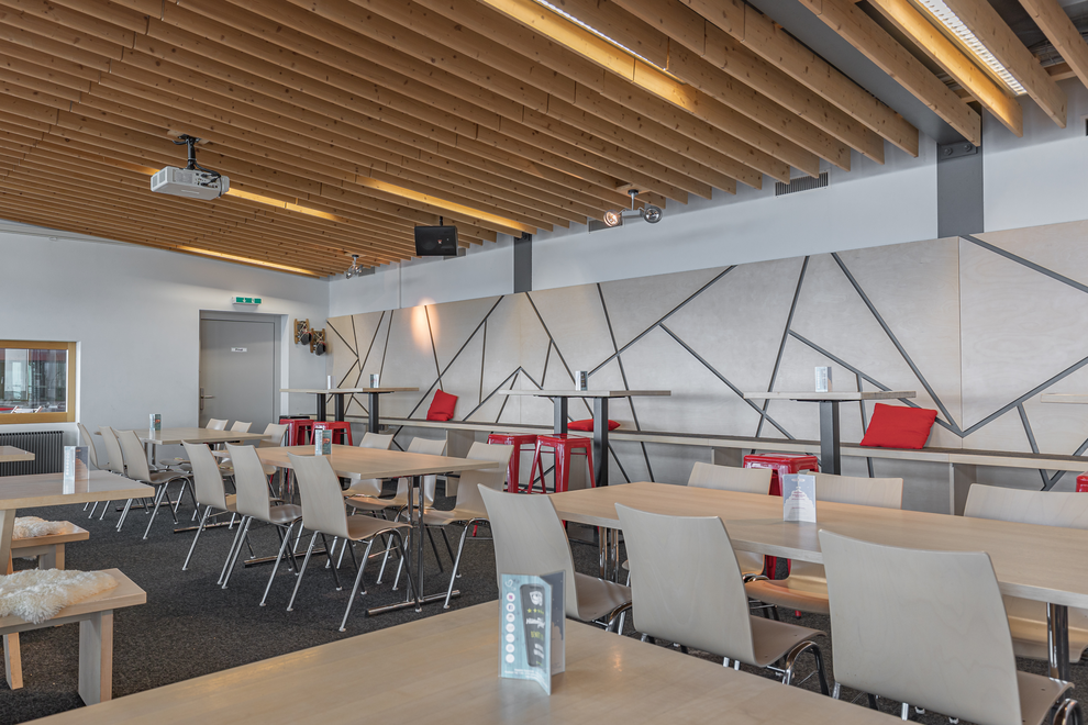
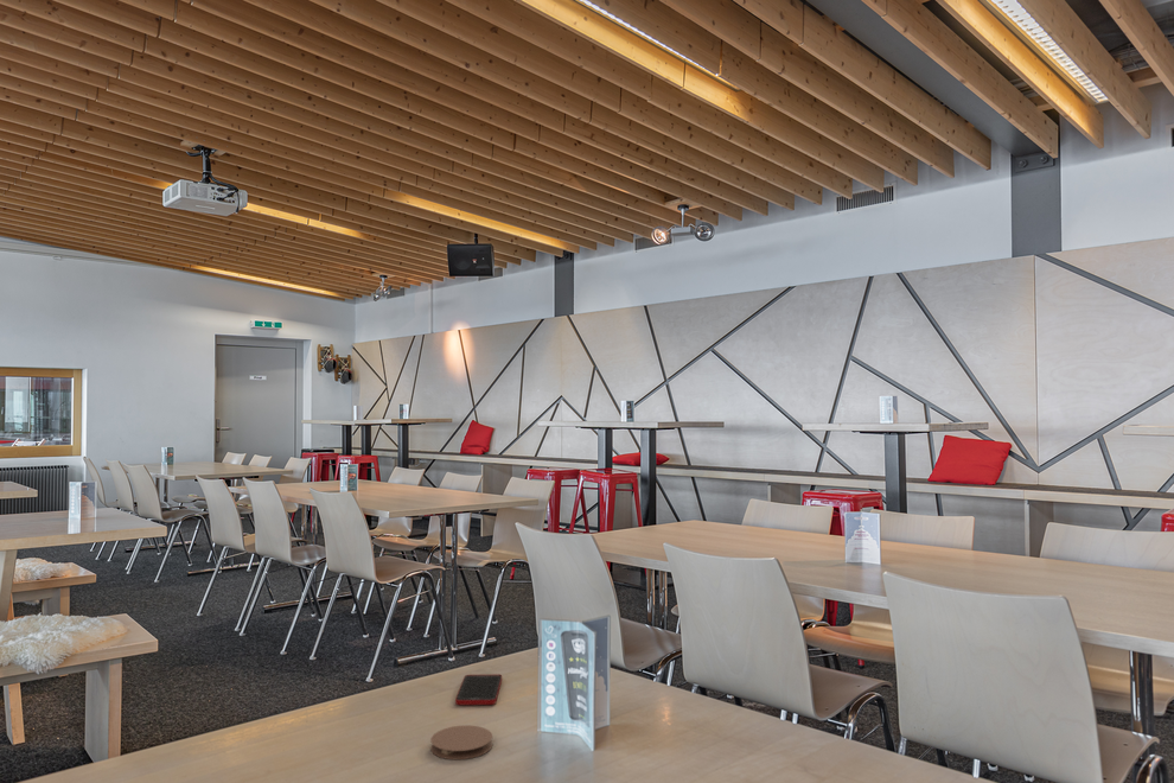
+ coaster (461, 741)
+ cell phone (479, 689)
